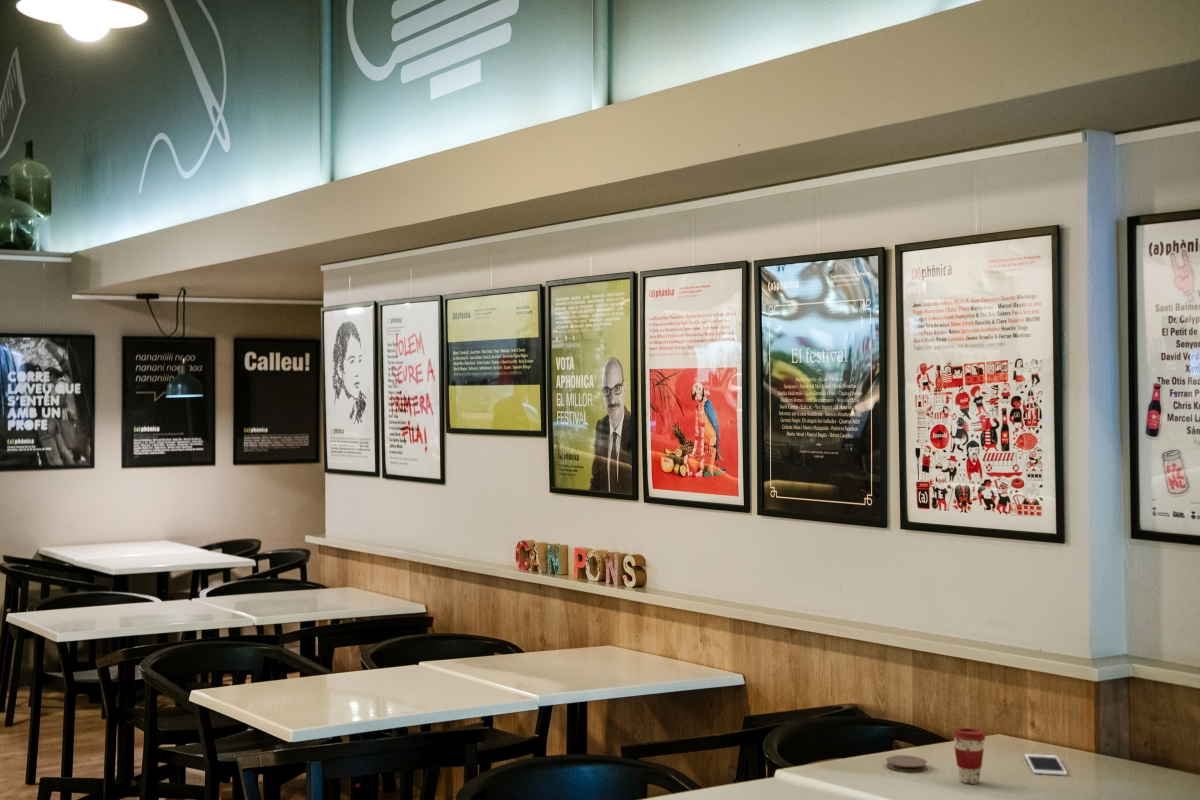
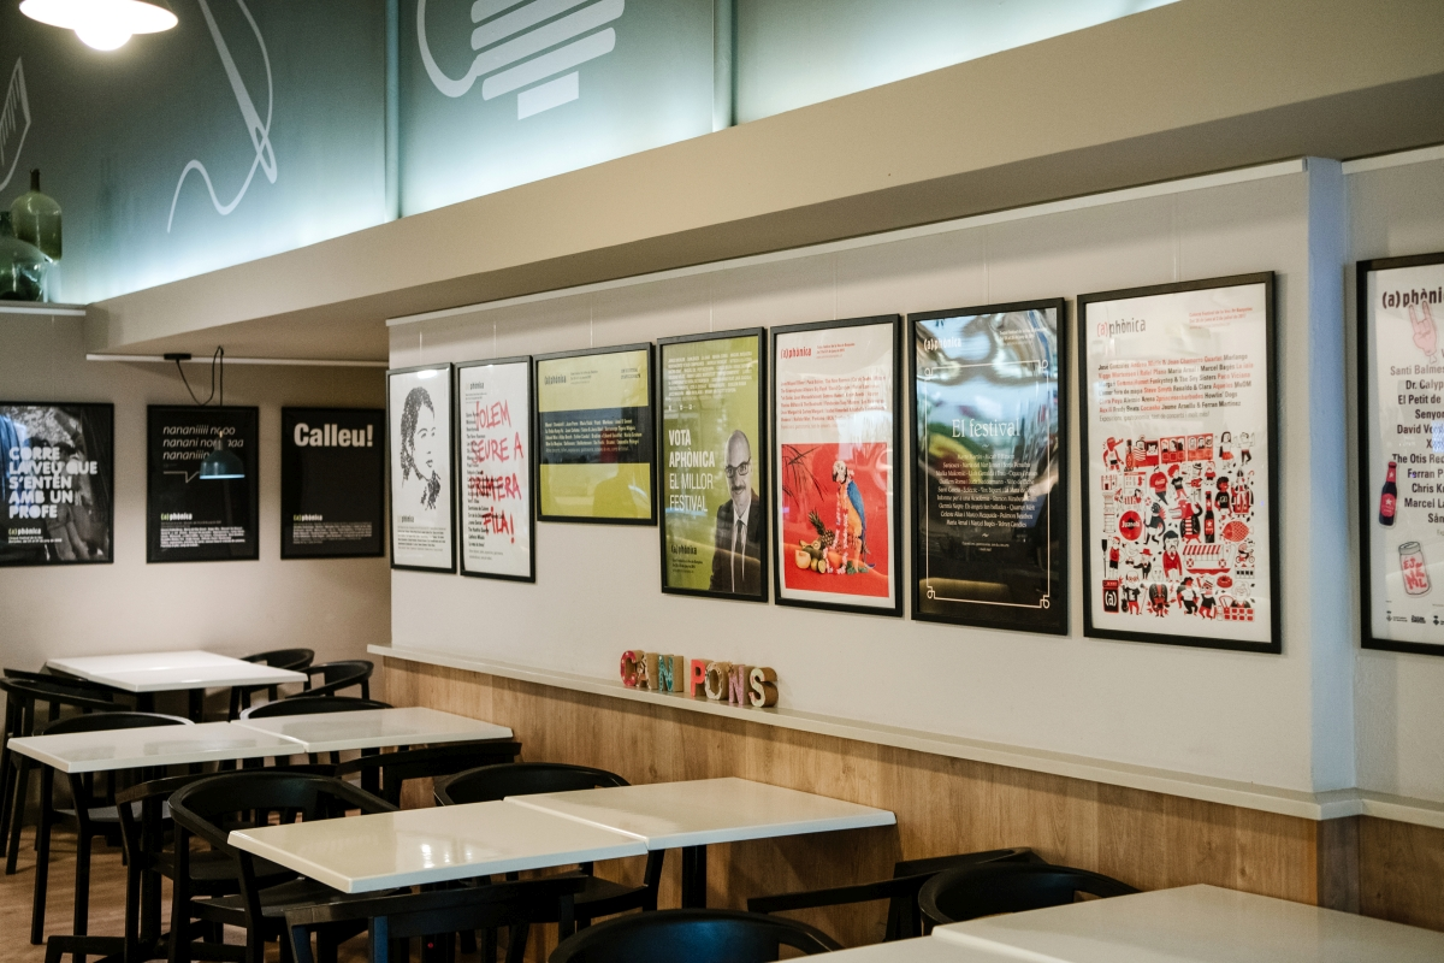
- cell phone (1045, 764)
- coffee cup (969, 755)
- coaster (906, 763)
